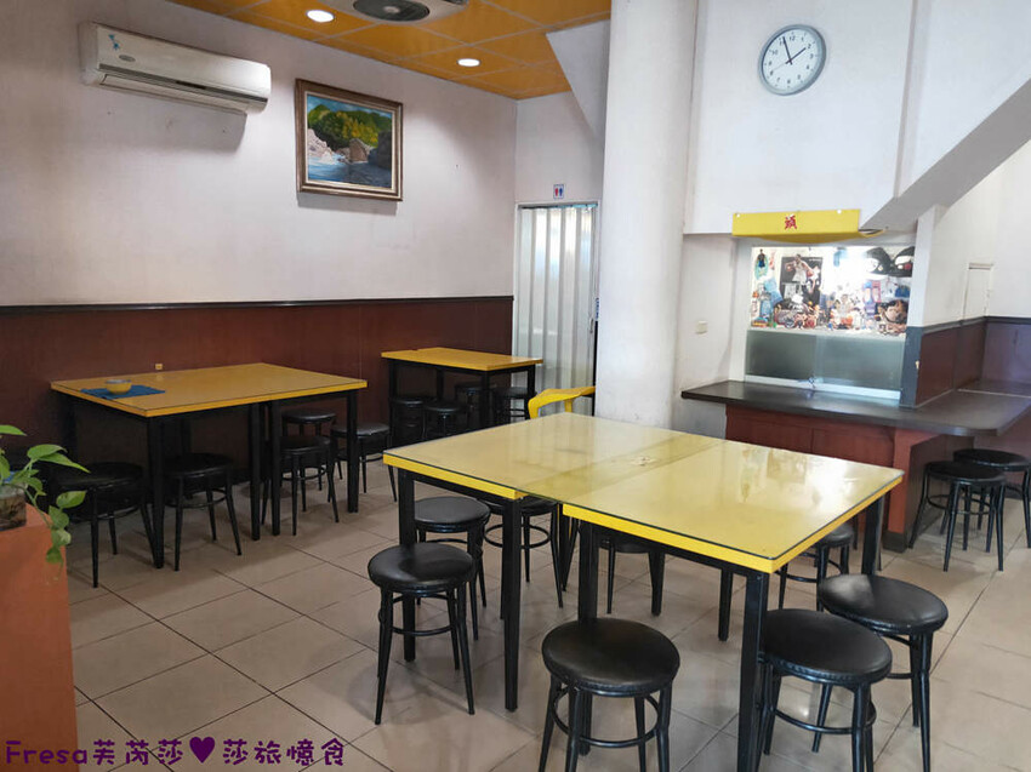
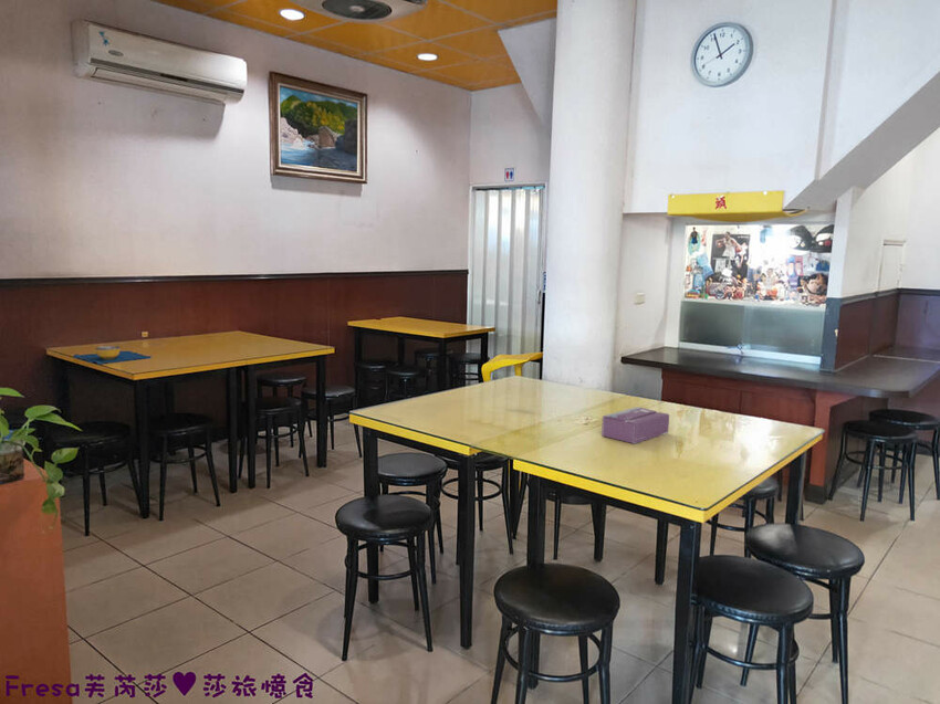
+ tissue box (636, 423)
